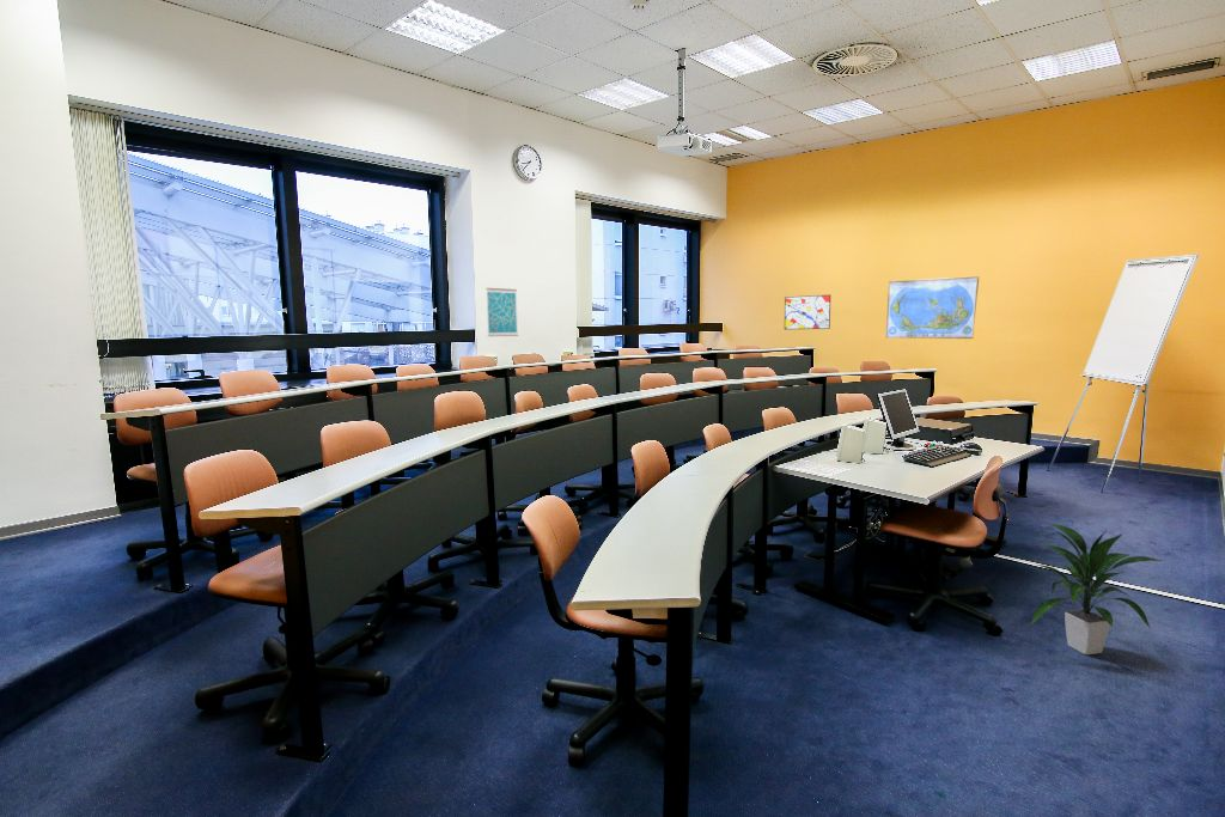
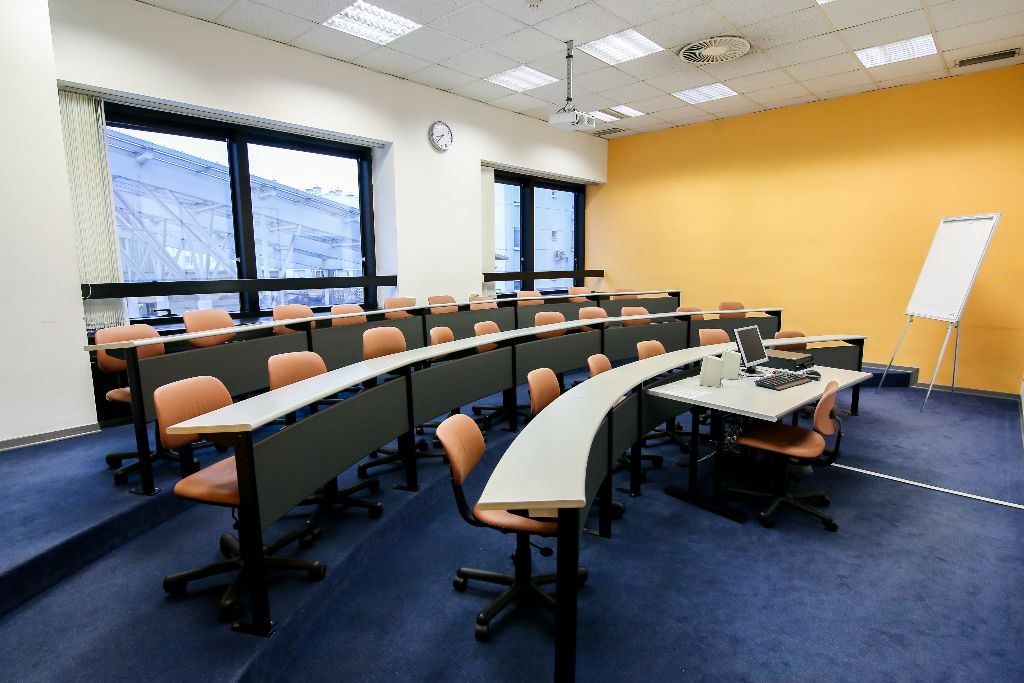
- wall art (501, 312)
- world map (930, 309)
- wall art (806, 312)
- indoor plant (1083, 585)
